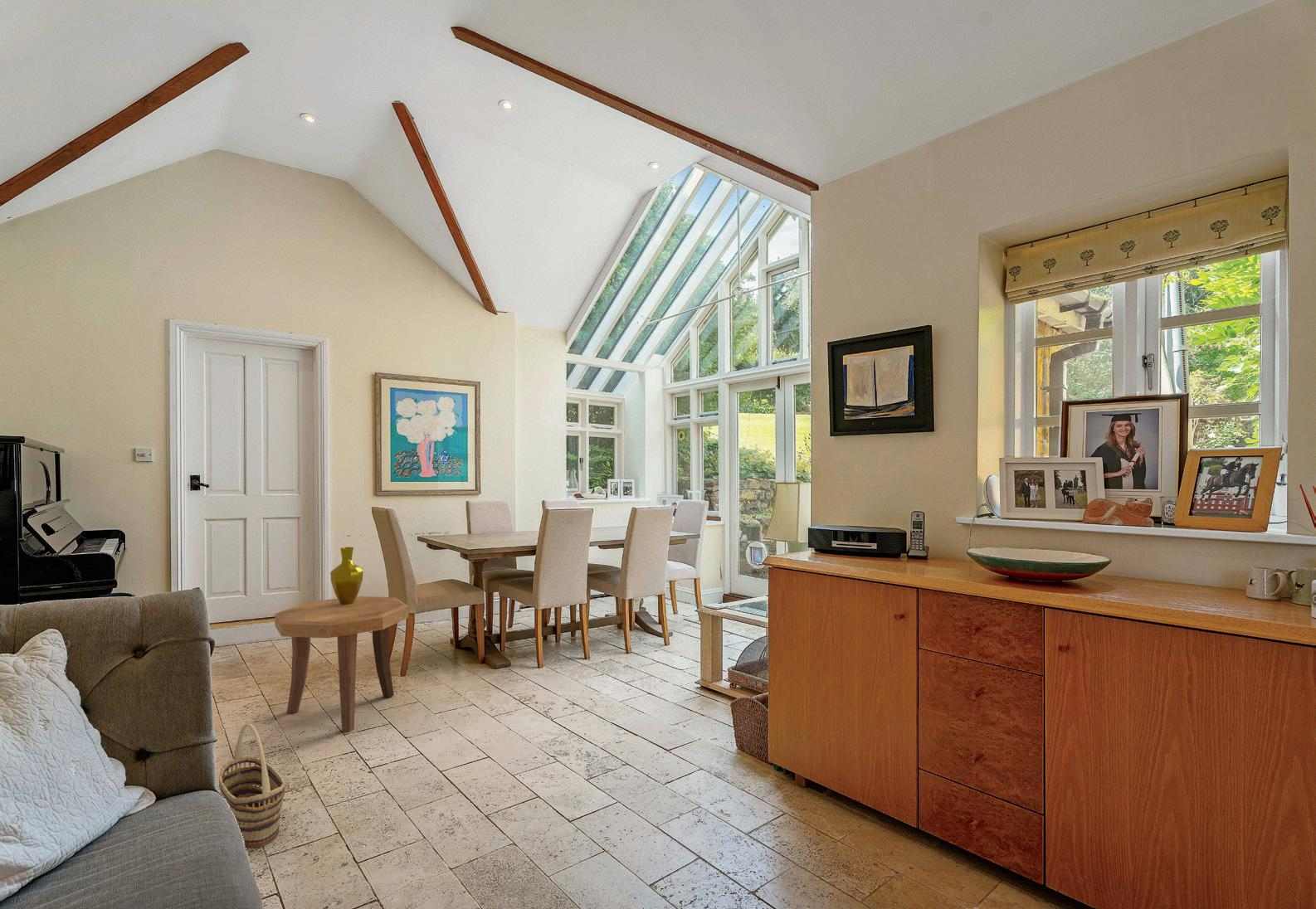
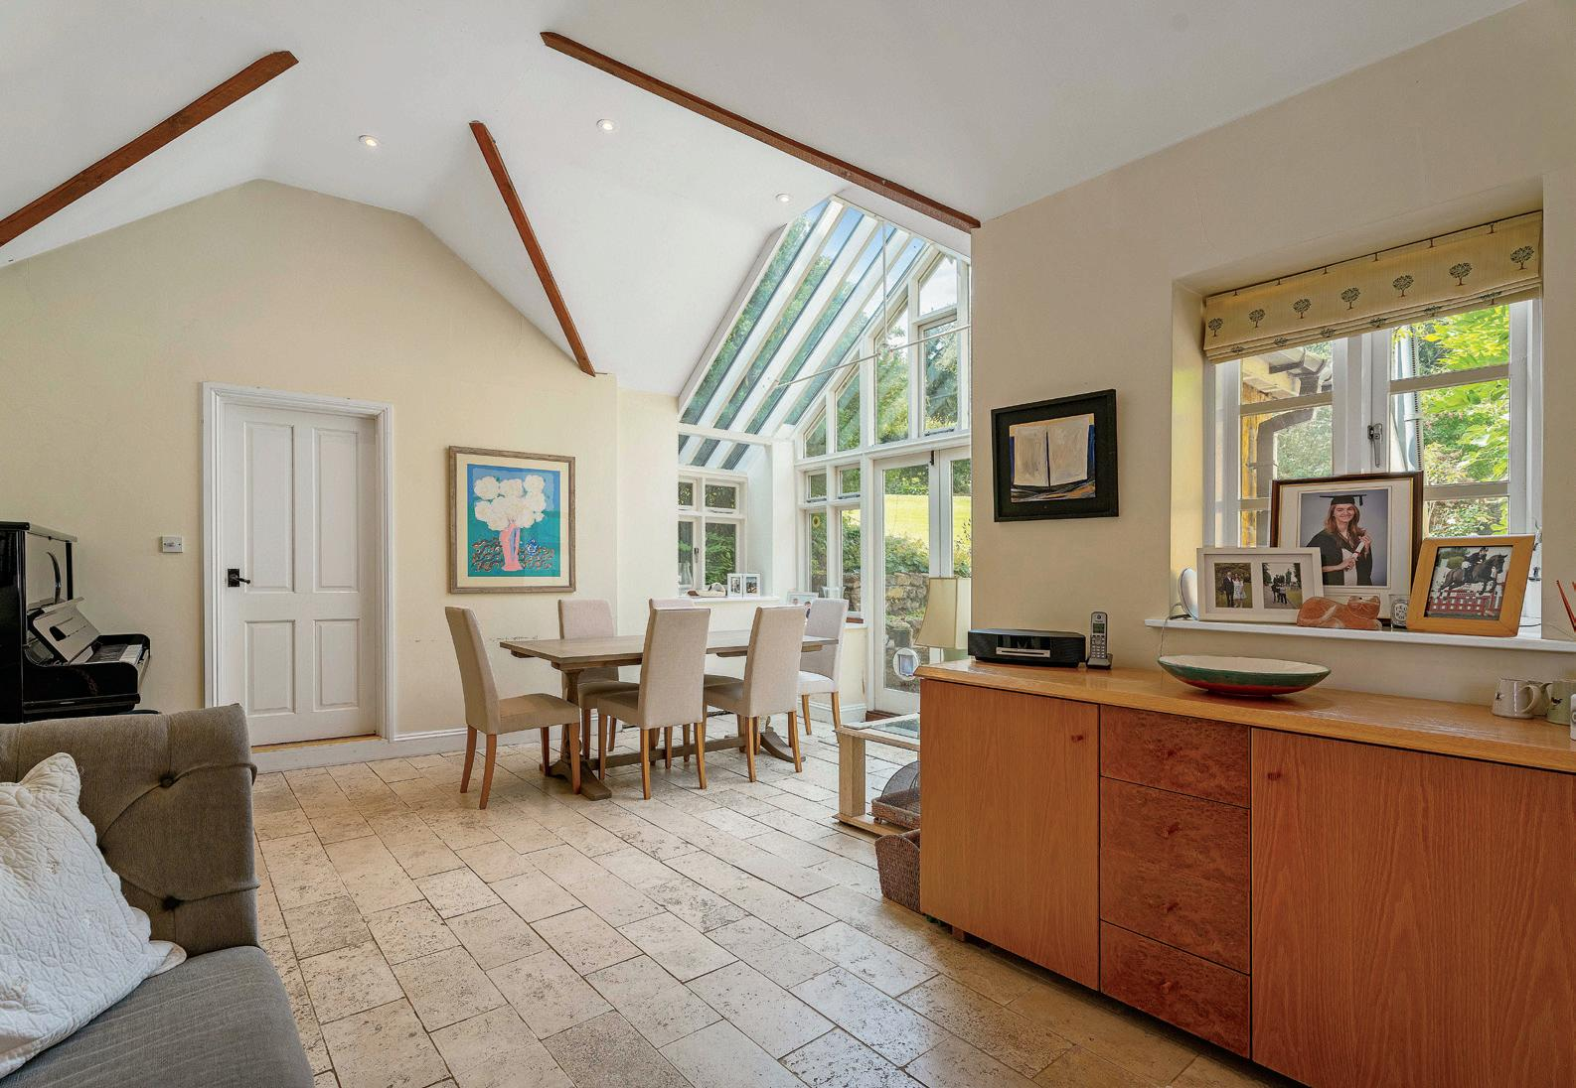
- vase (347, 575)
- basket (251, 776)
- side table (344, 659)
